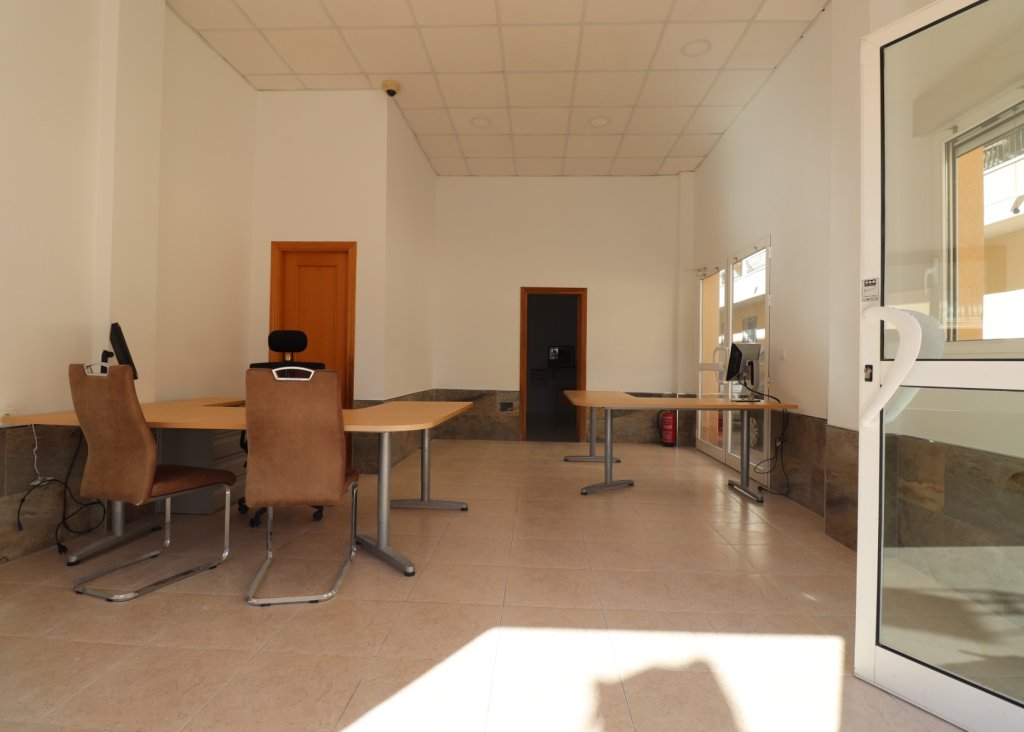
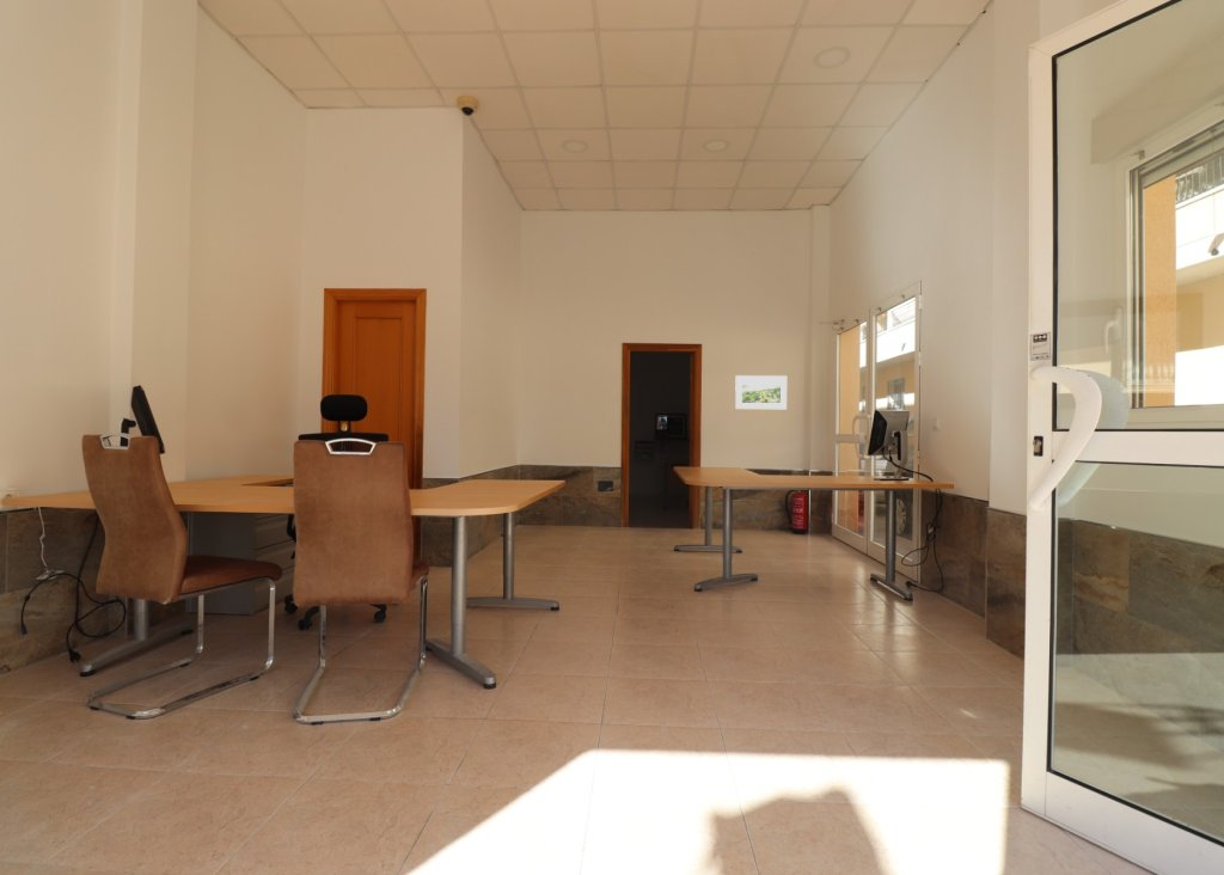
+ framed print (760, 392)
